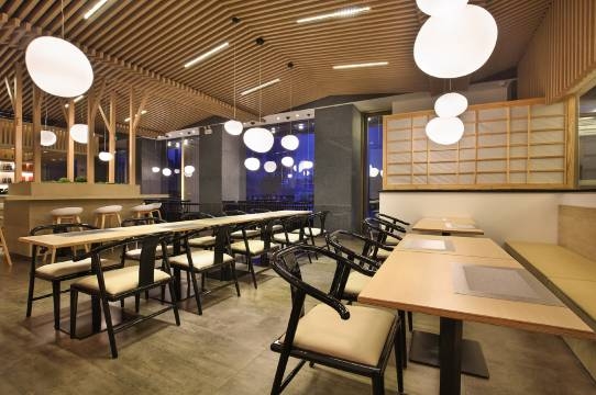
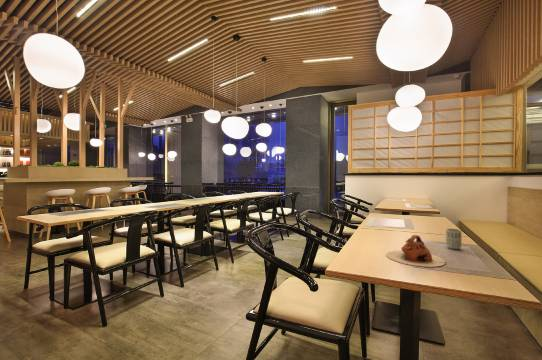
+ cup (453, 238)
+ teapot (414, 246)
